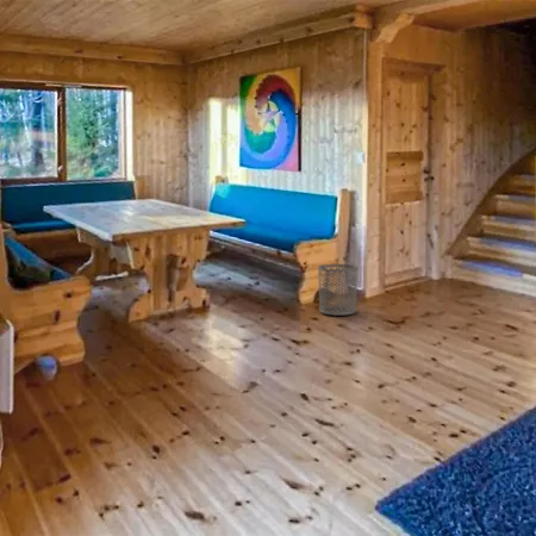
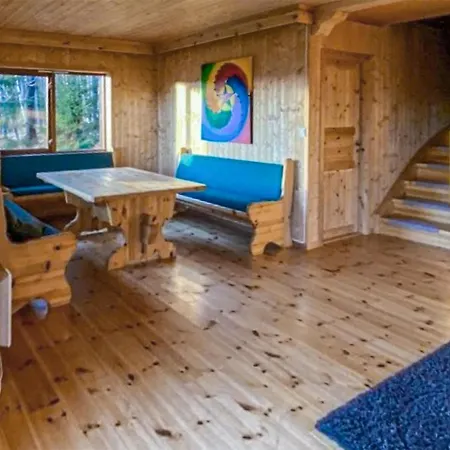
- waste bin (337, 289)
